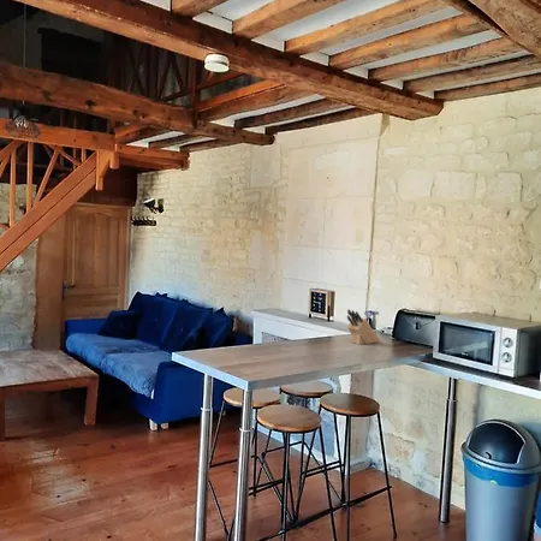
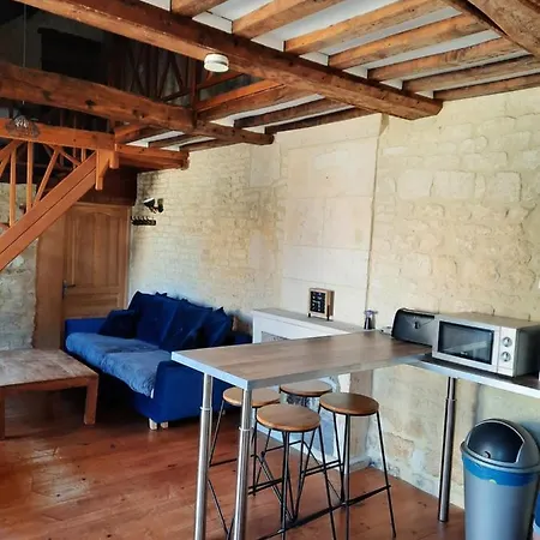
- knife block (362, 326)
